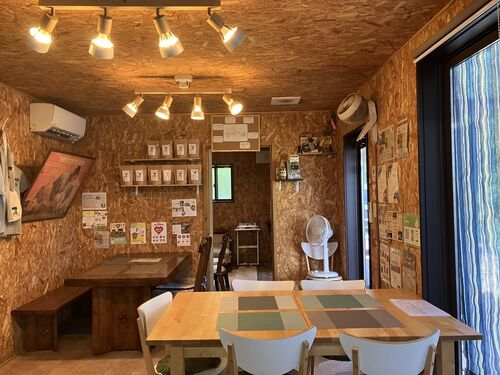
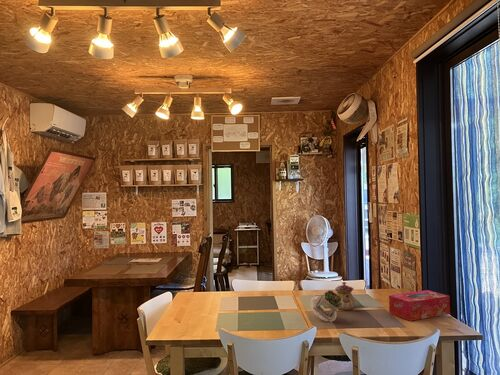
+ teapot (344, 294)
+ succulent plant (327, 304)
+ tissue box (419, 304)
